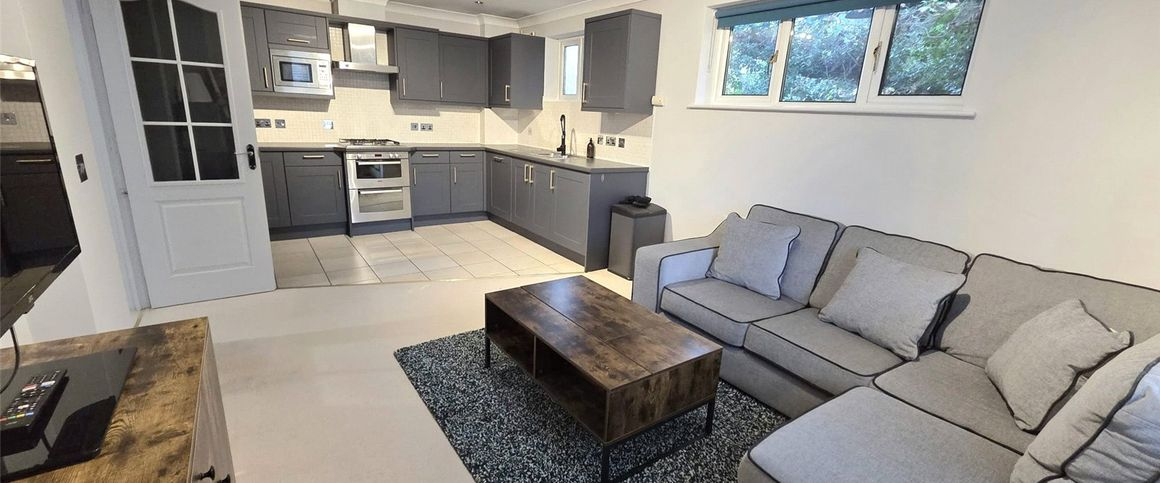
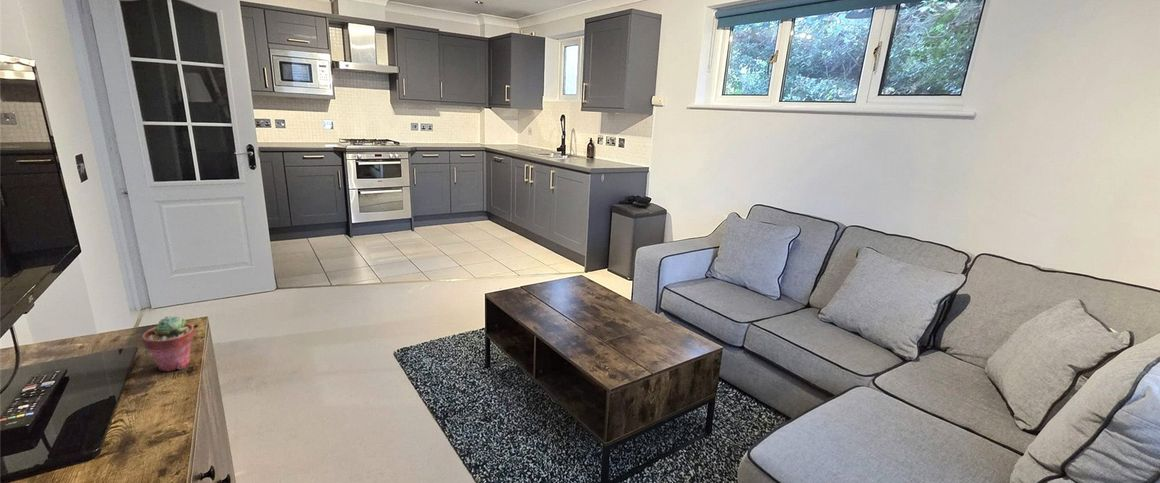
+ potted succulent (170, 341)
